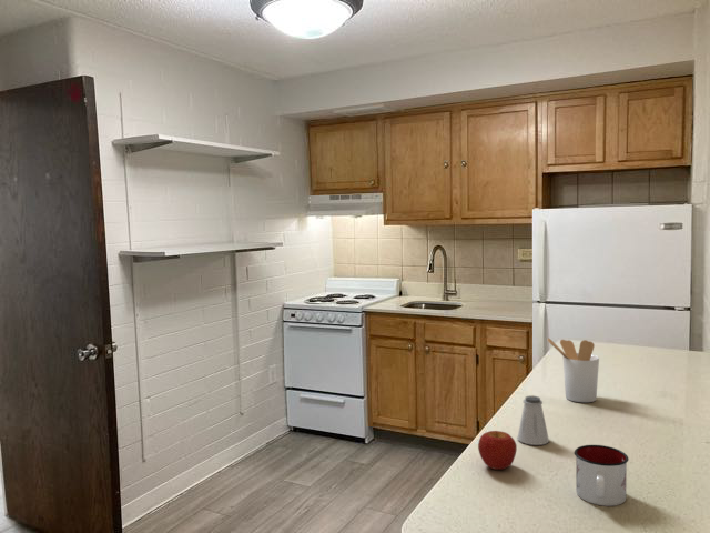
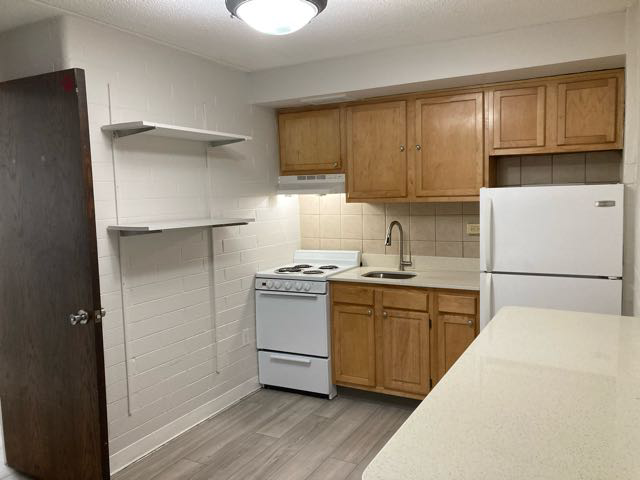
- apple (497, 449)
- mug (600, 477)
- saltshaker (532, 419)
- utensil holder (571, 368)
